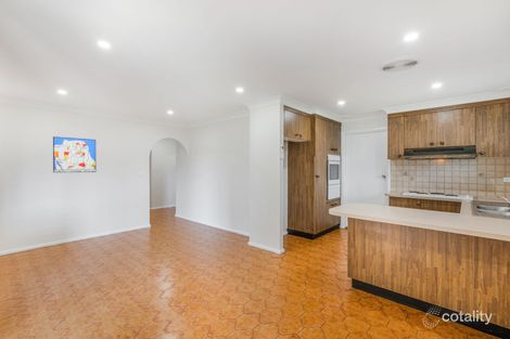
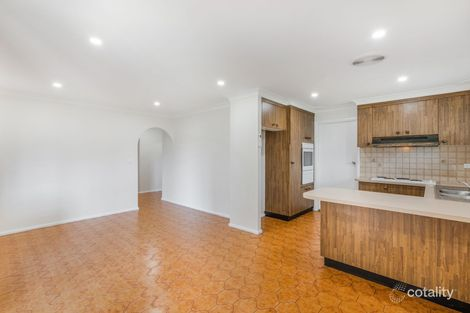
- wall art (75, 155)
